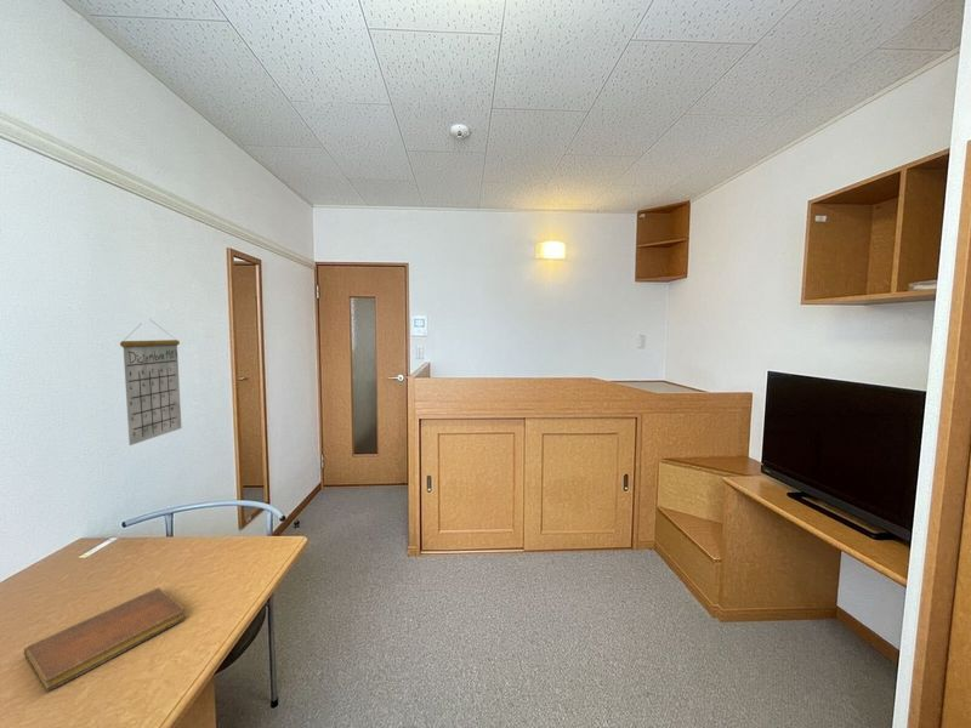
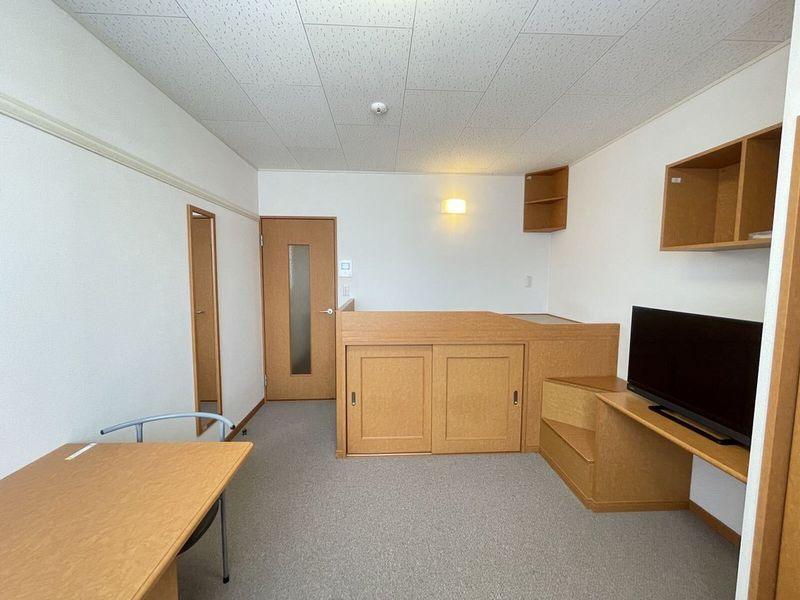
- calendar (154, 377)
- notebook (110, 631)
